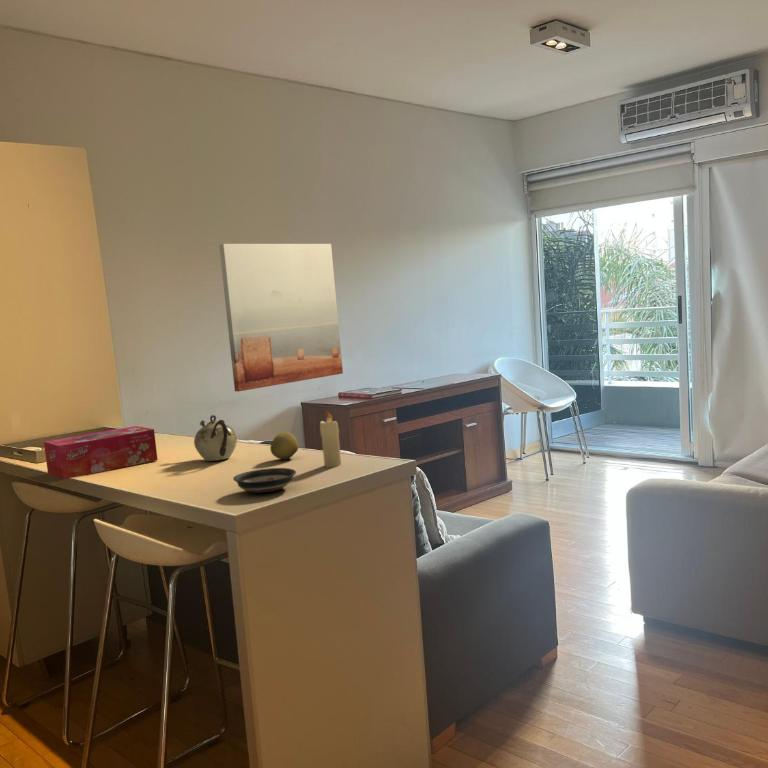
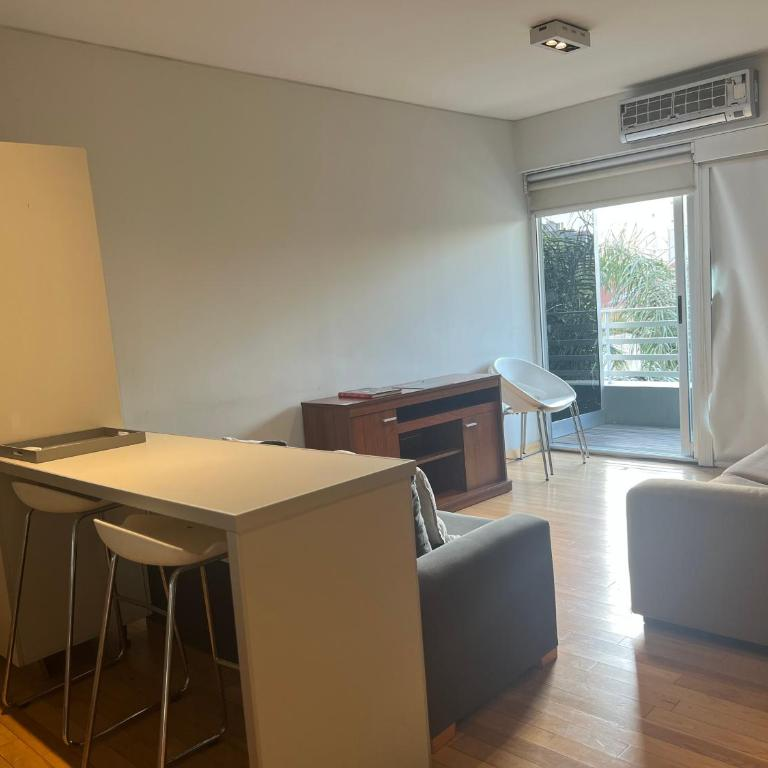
- saucer (265, 482)
- teapot (213, 436)
- fruit (284, 445)
- tissue box (101, 451)
- candle (330, 438)
- wall art (285, 313)
